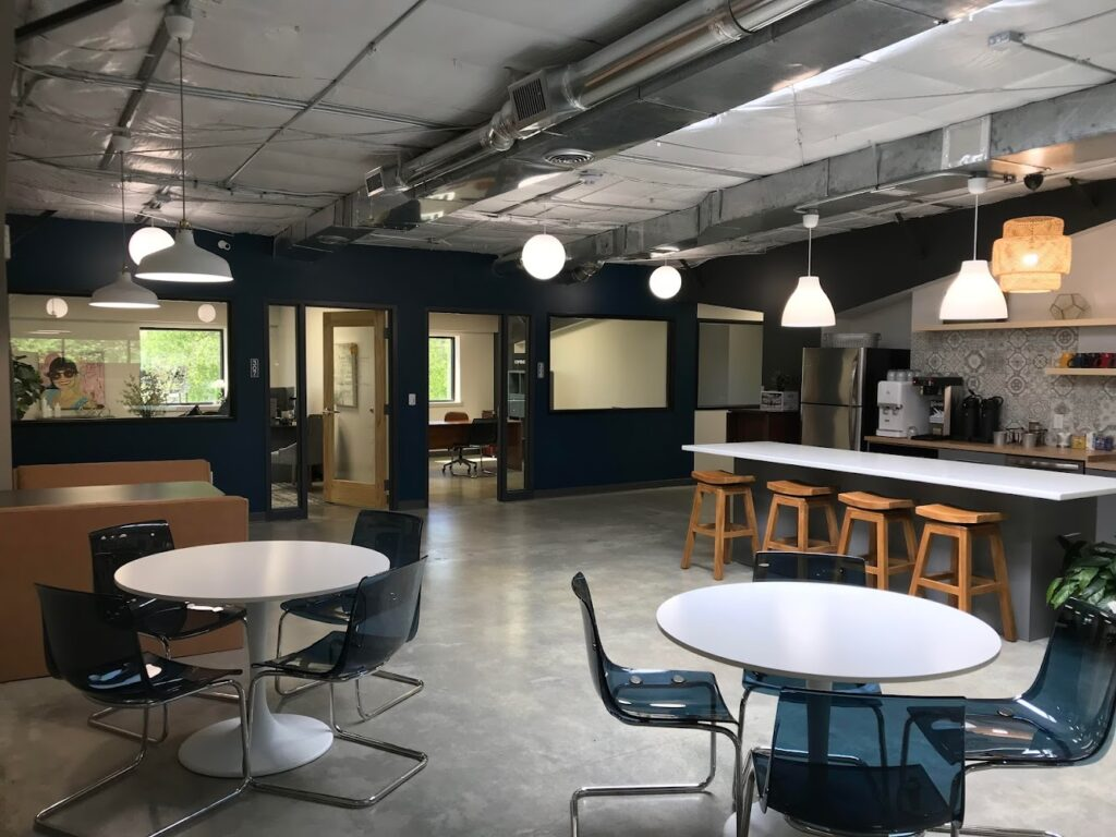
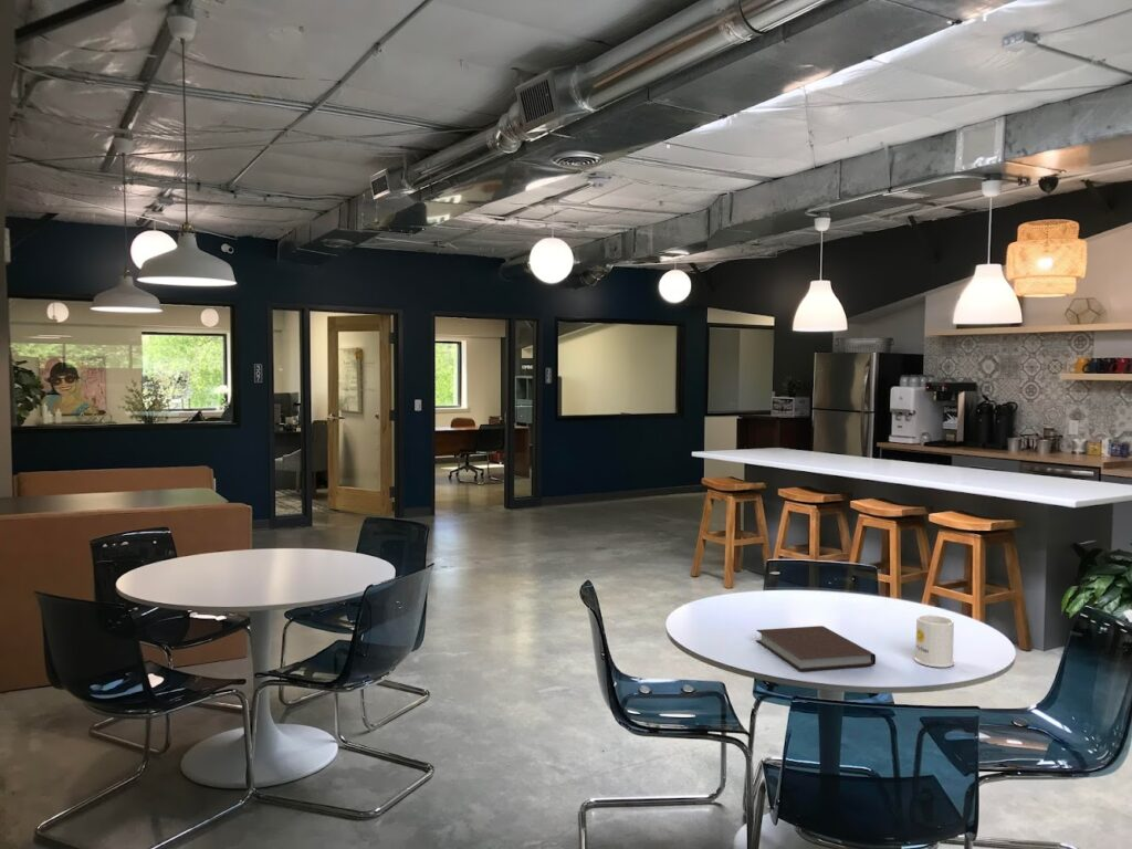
+ mug (931, 638)
+ notebook (813, 647)
